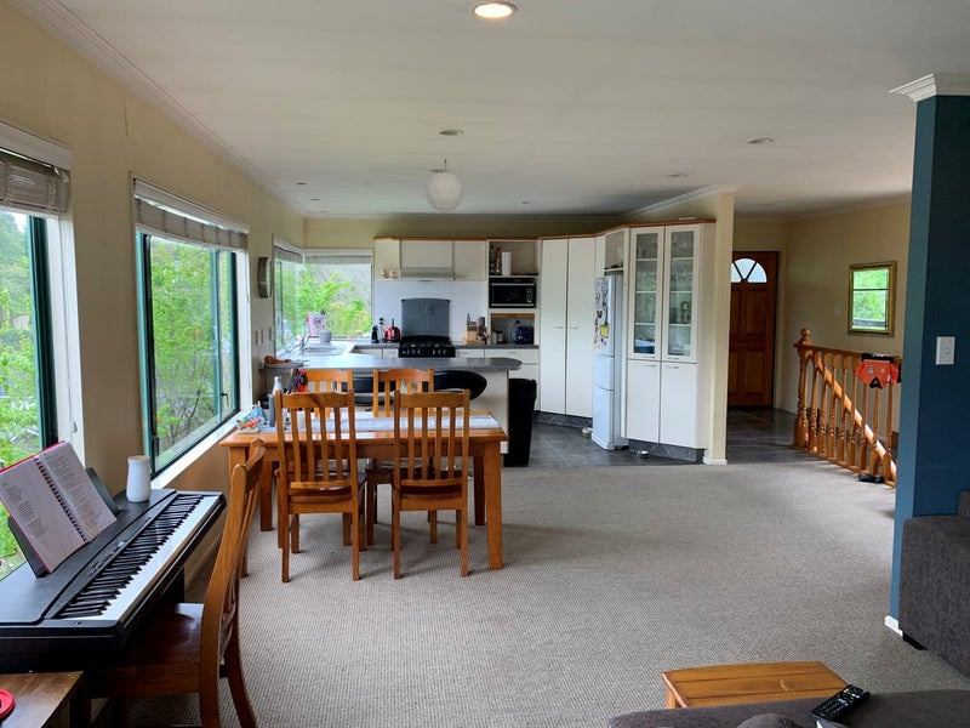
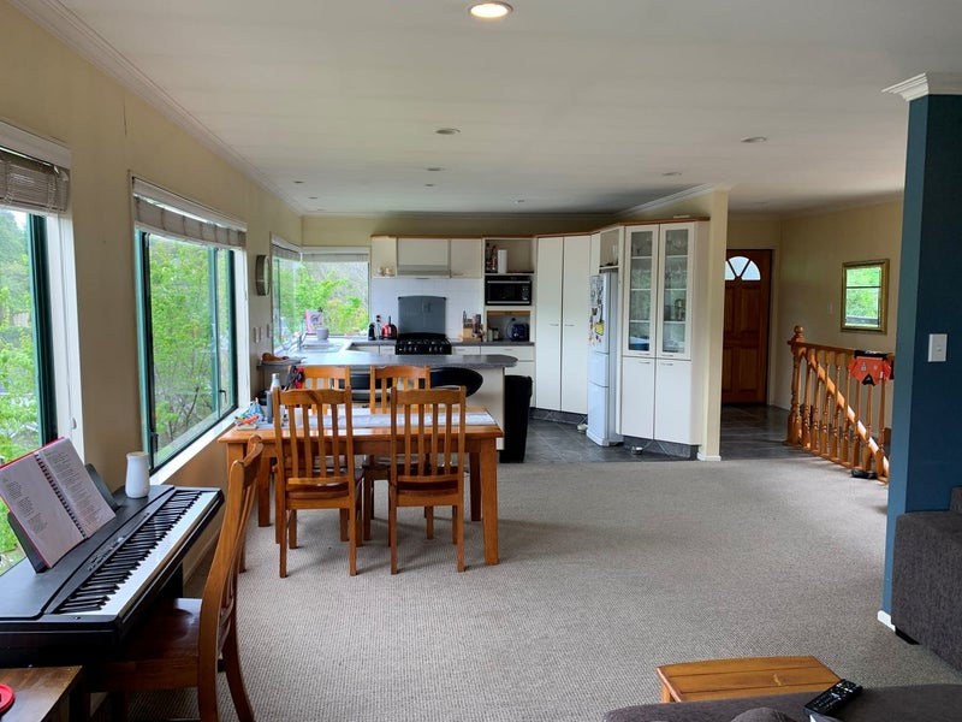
- pendant lamp (444, 186)
